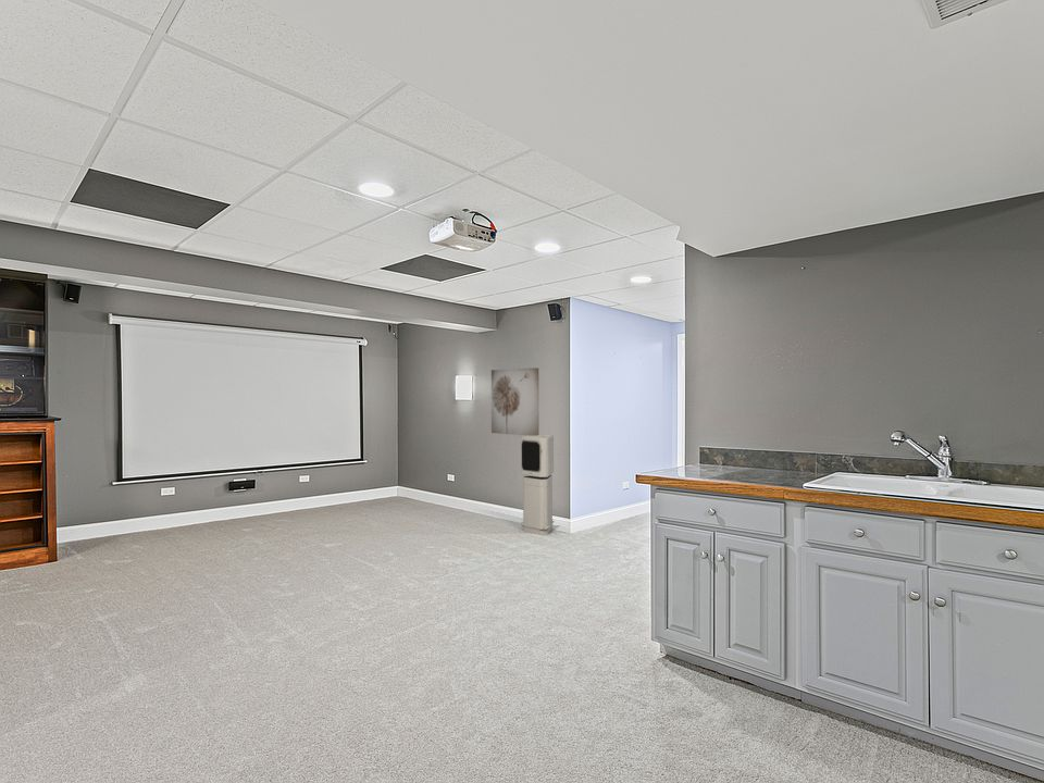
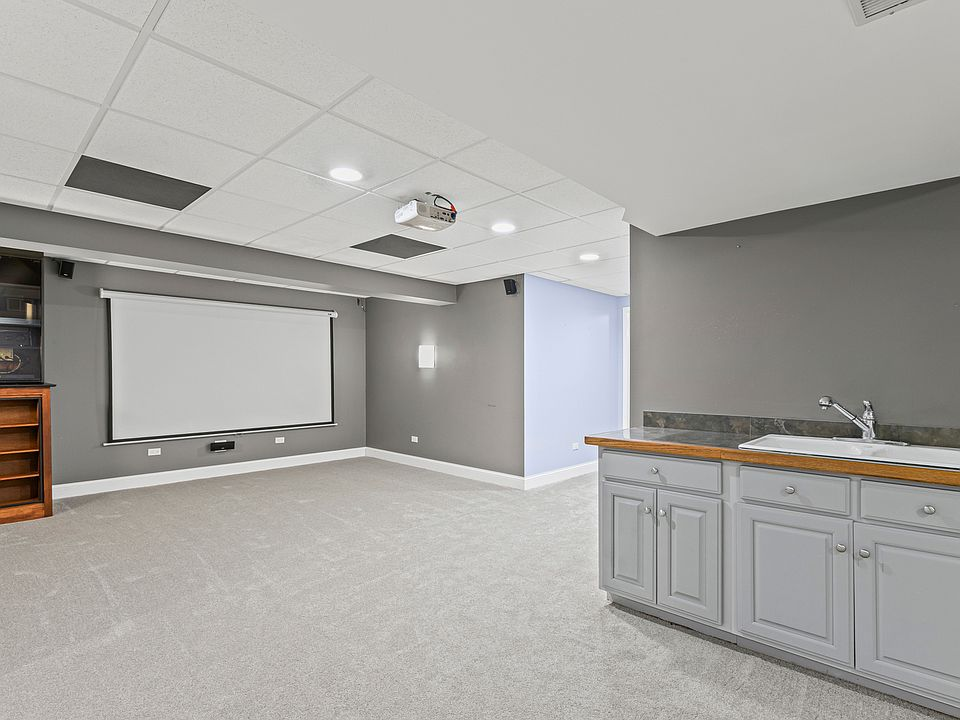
- air purifier (542, 483)
- wall art (513, 401)
